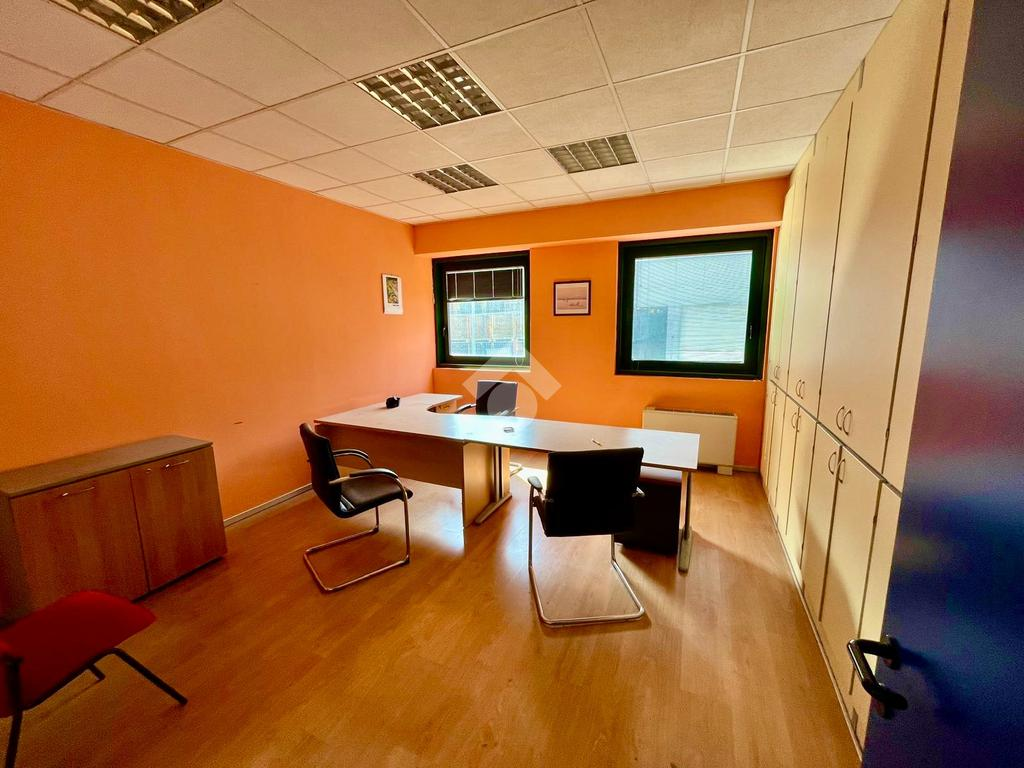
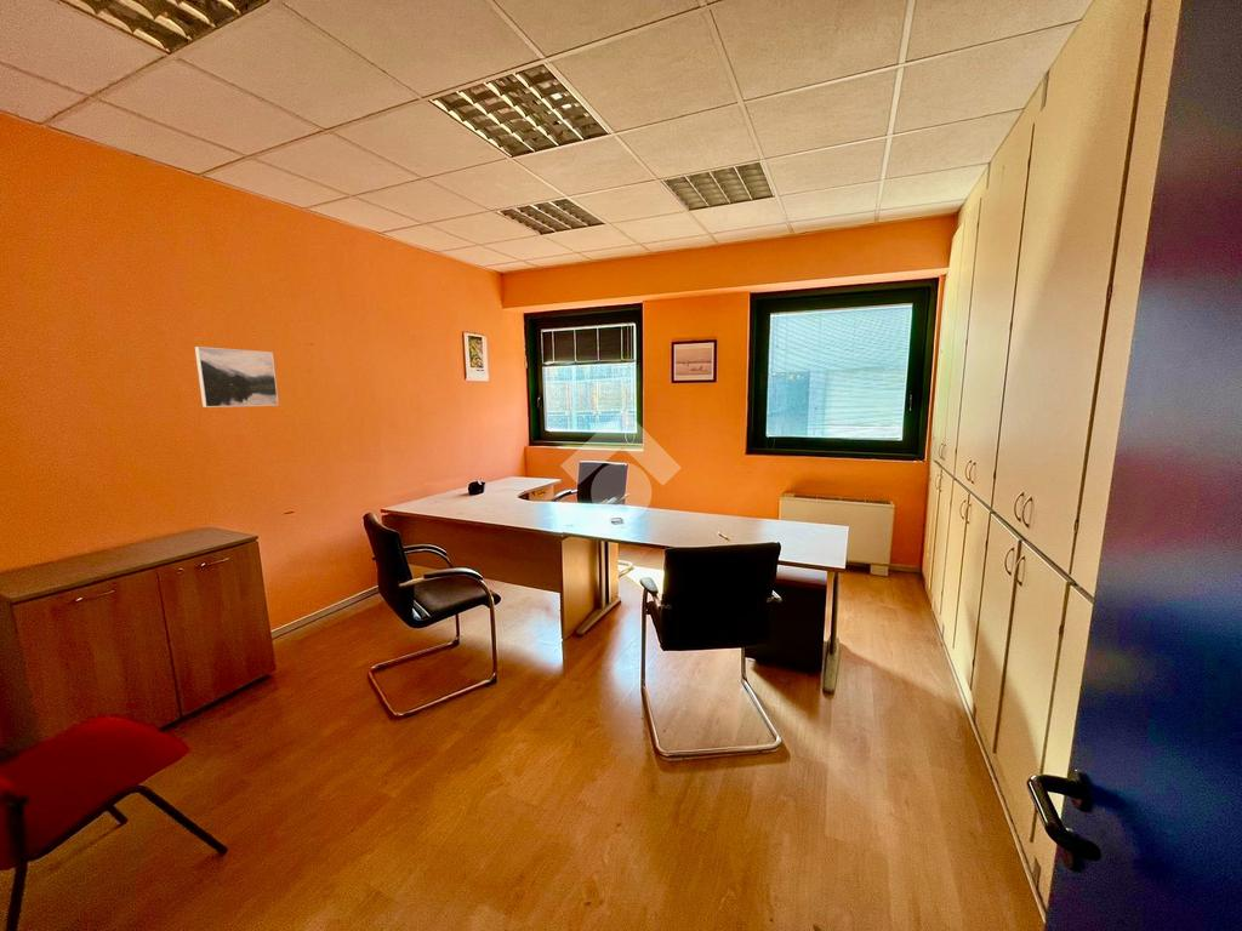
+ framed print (239, 378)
